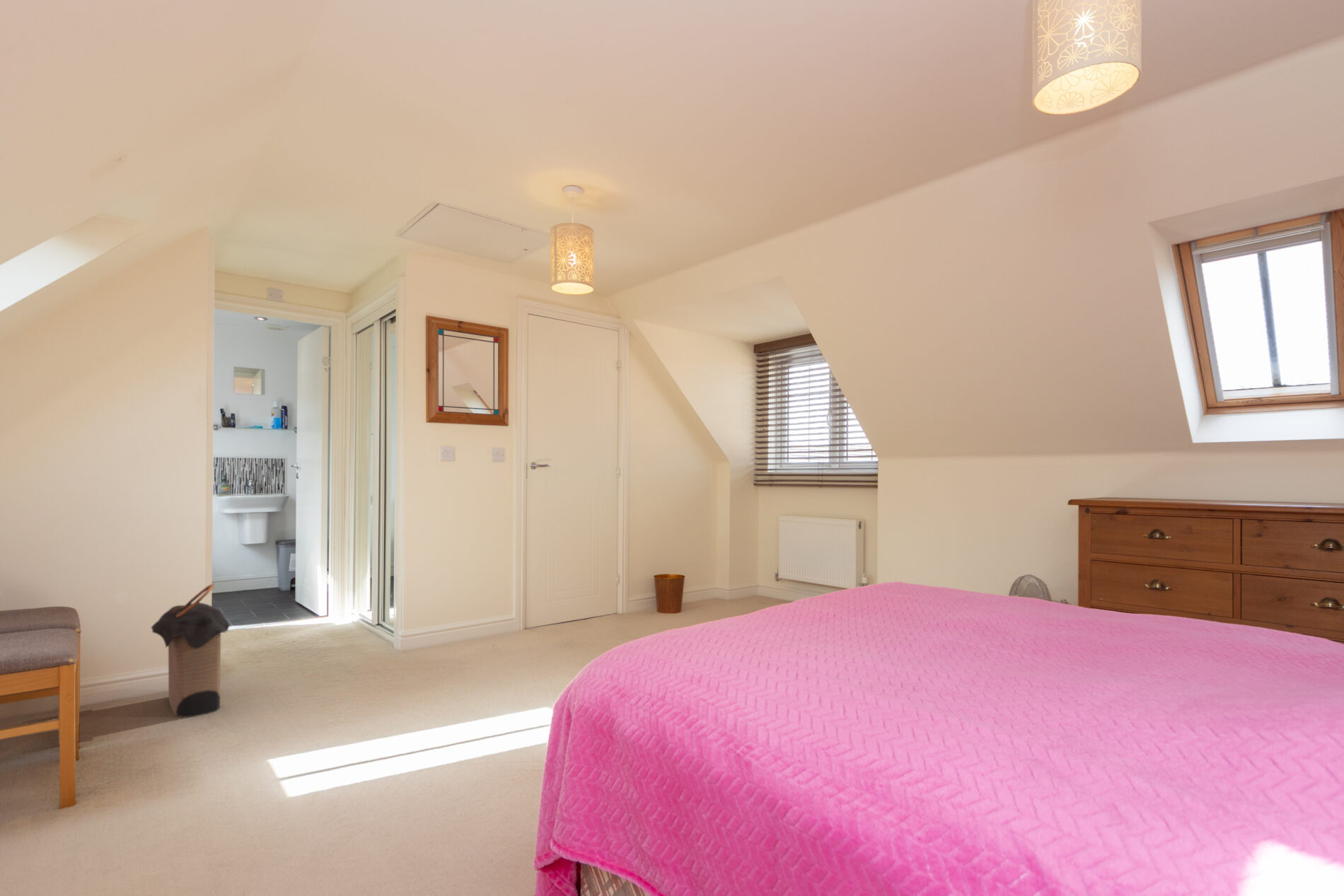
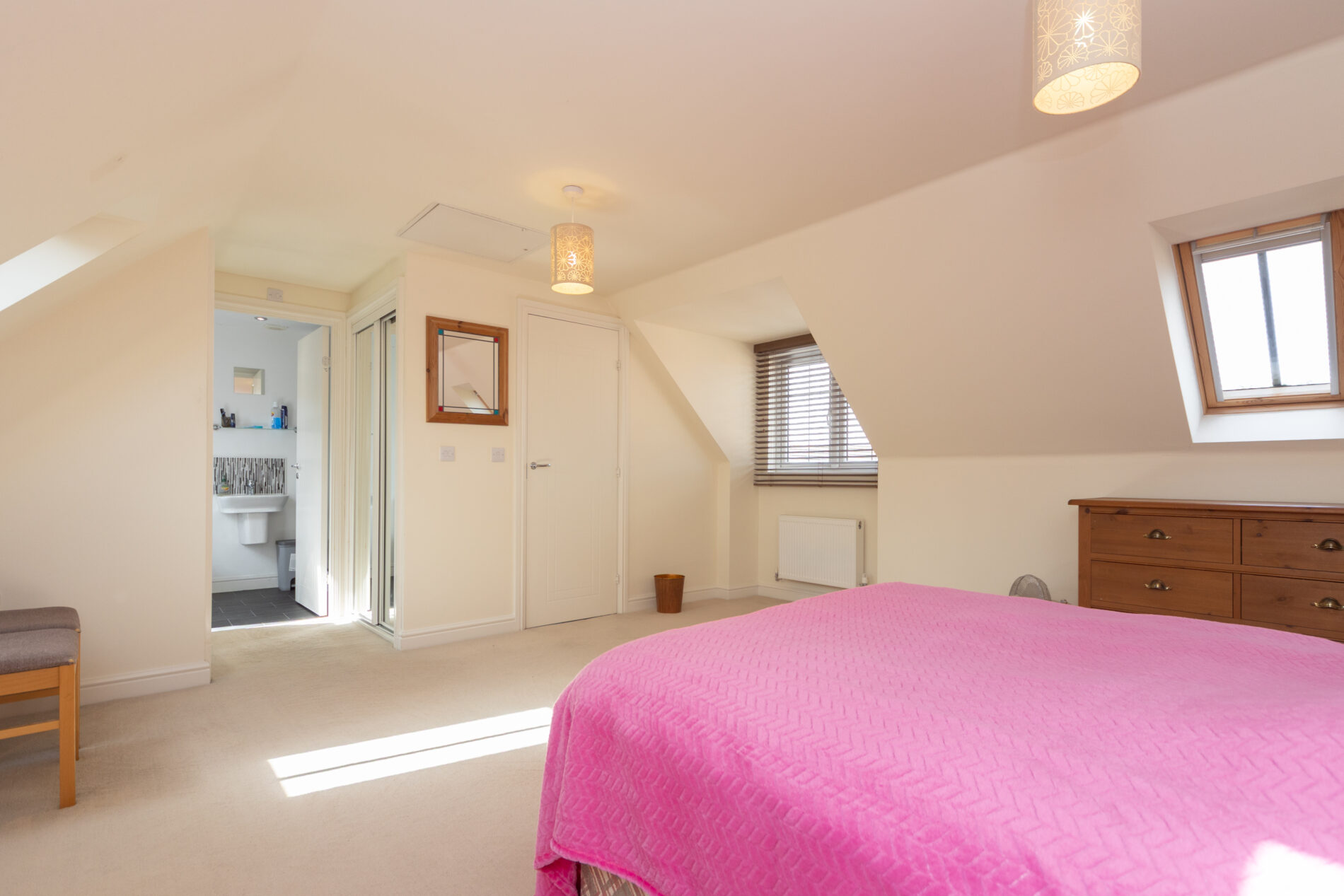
- laundry hamper (190, 644)
